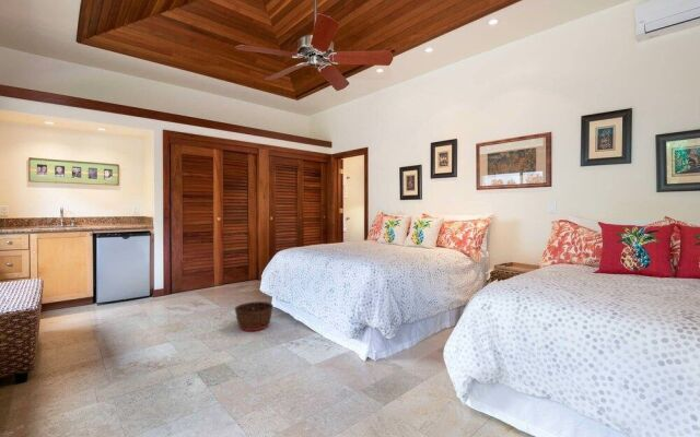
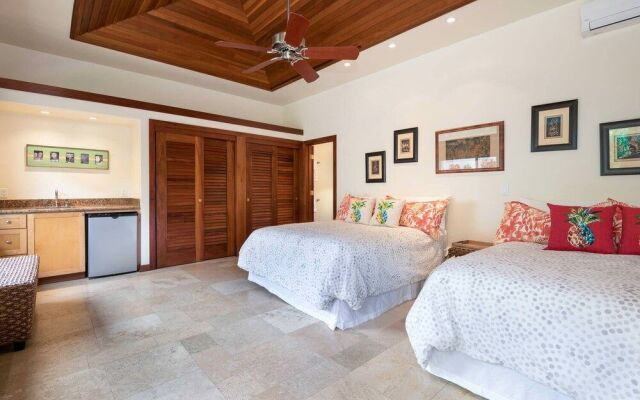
- basket (254, 316)
